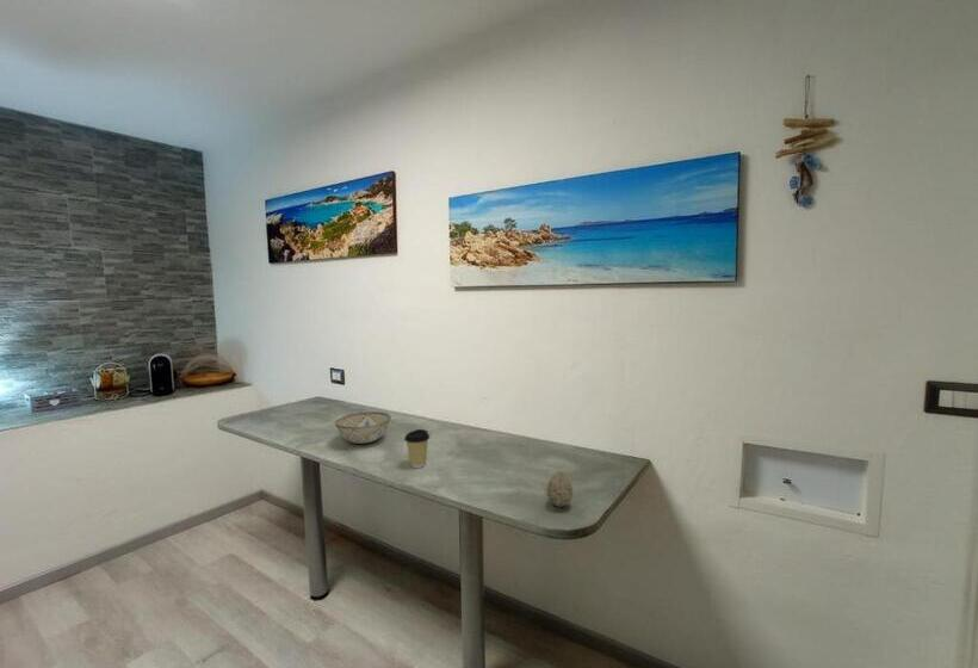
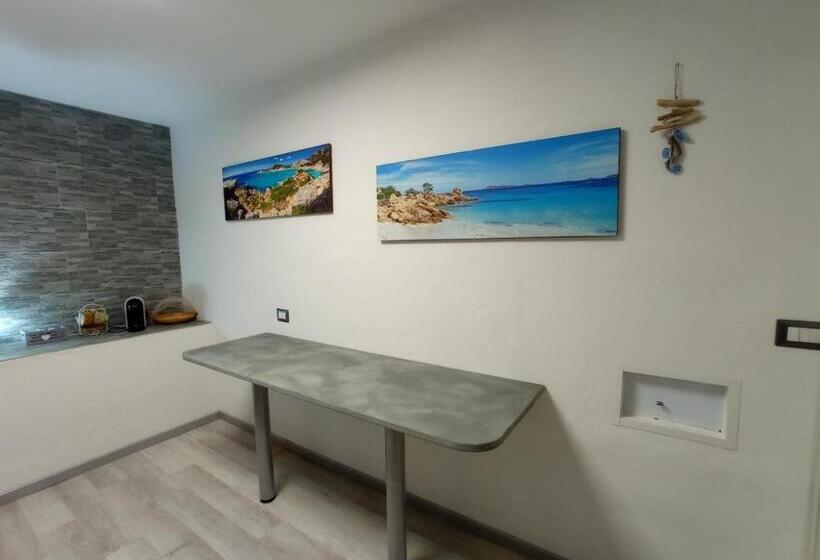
- decorative egg (559, 488)
- coffee cup (417, 449)
- ceramic bowl (364, 429)
